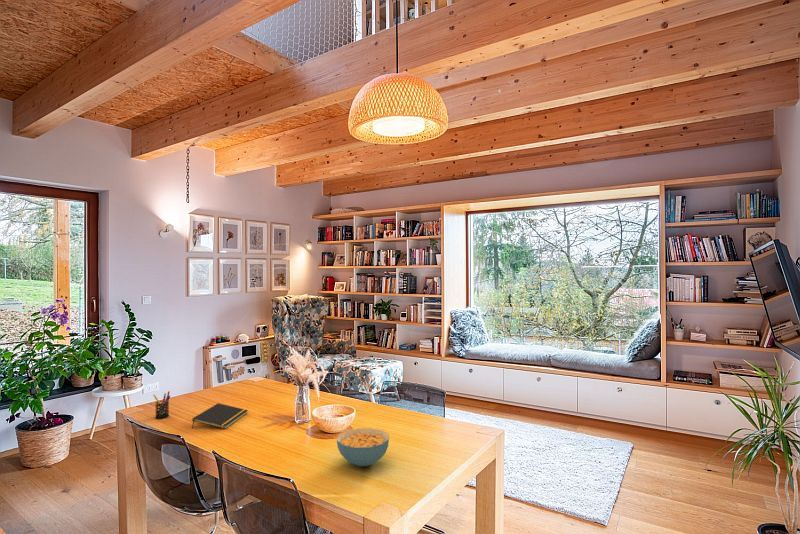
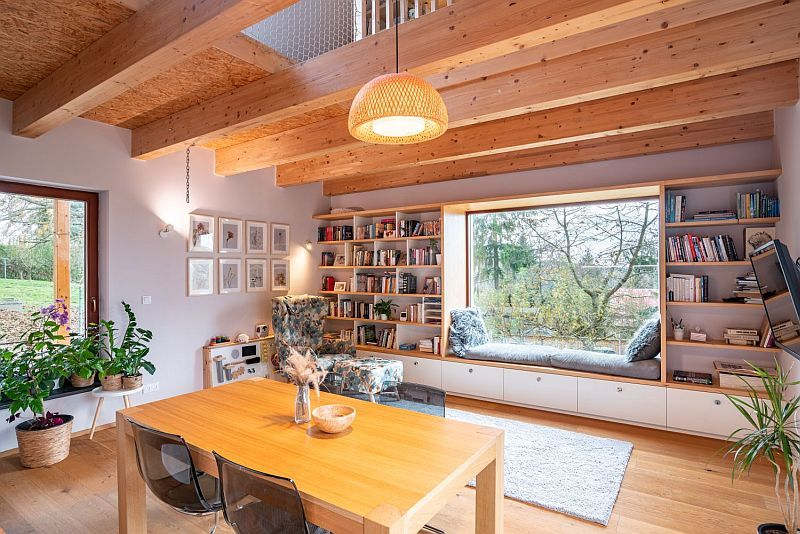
- notepad (221, 415)
- cereal bowl (363, 450)
- pen holder (163, 403)
